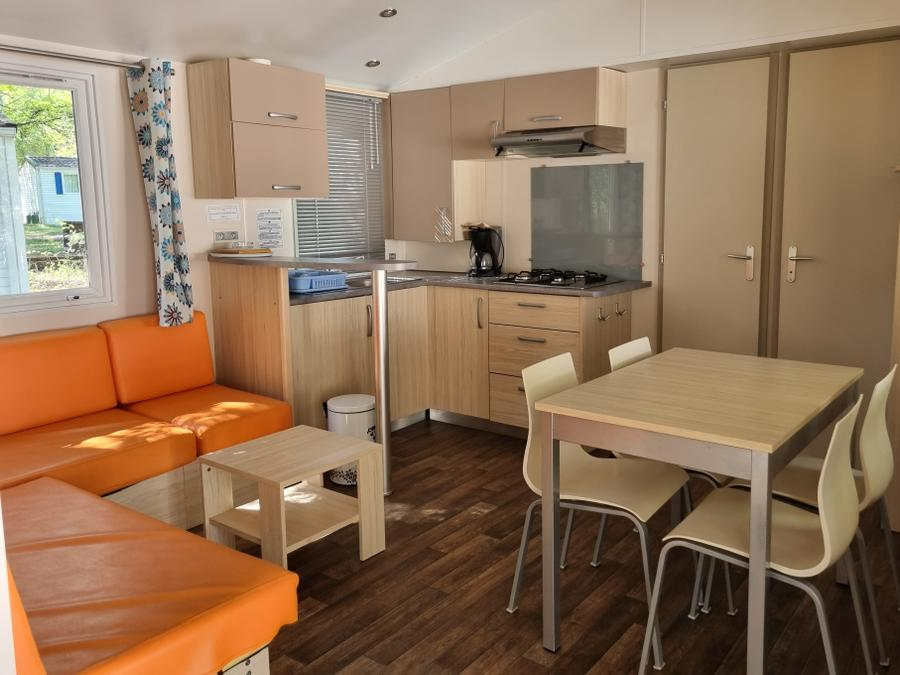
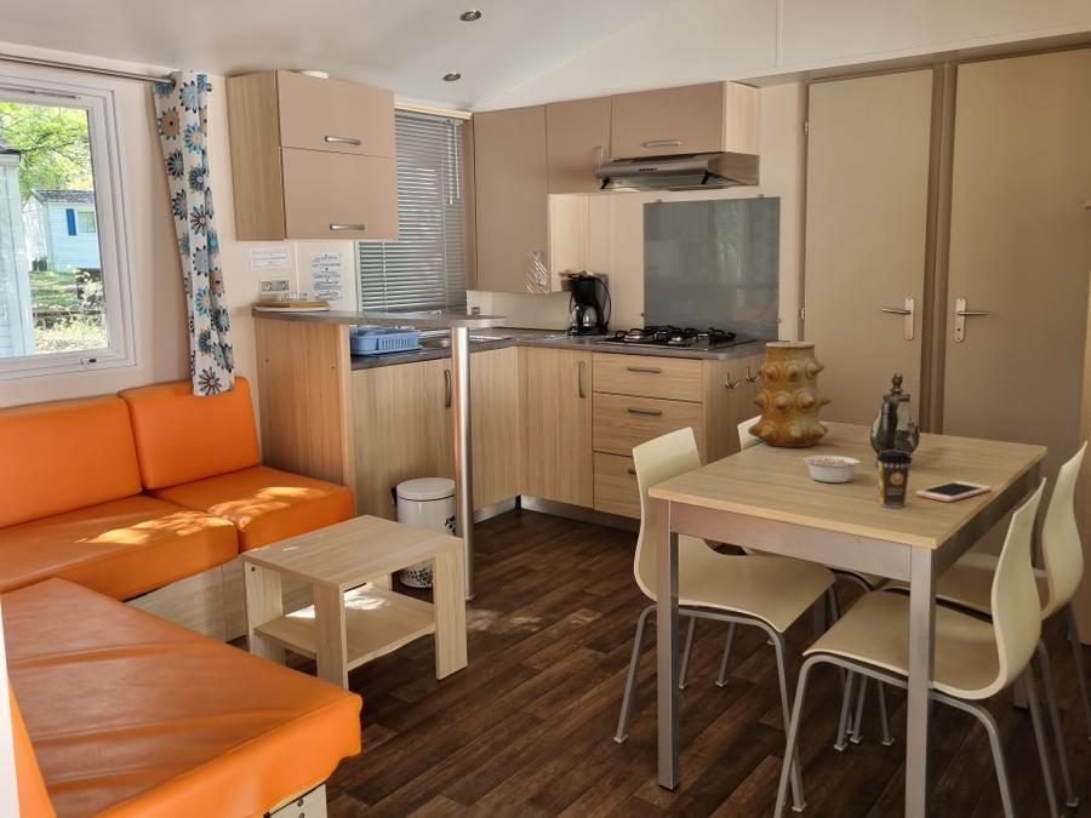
+ vase (789, 393)
+ teapot (895, 419)
+ legume (833, 468)
+ coffee cup (893, 479)
+ cell phone (953, 491)
